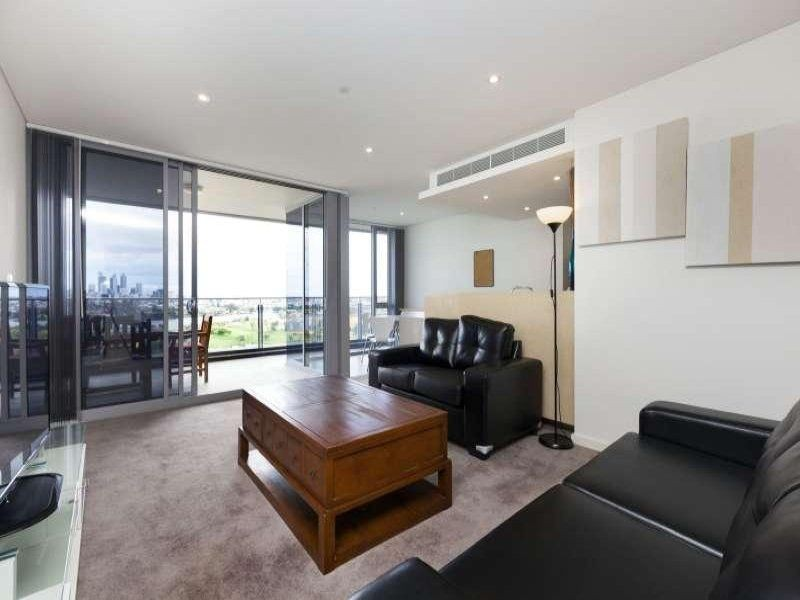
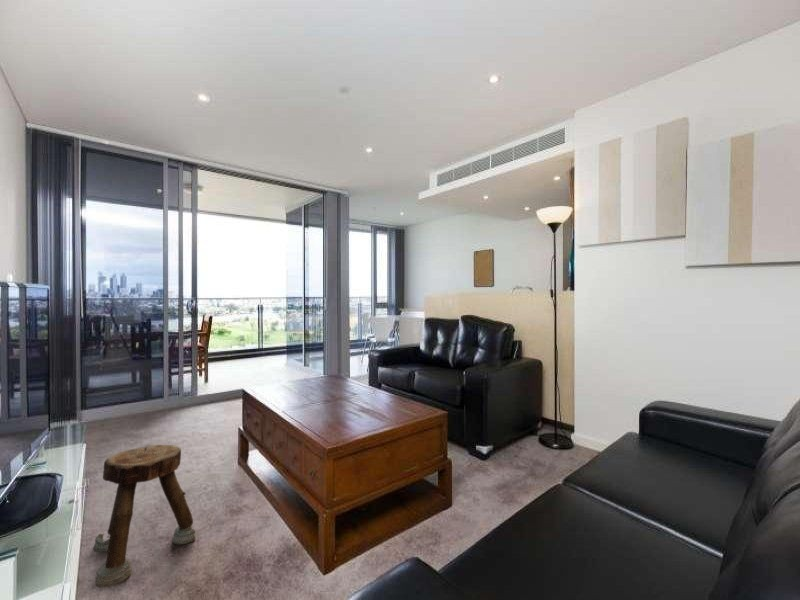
+ stool (134, 494)
